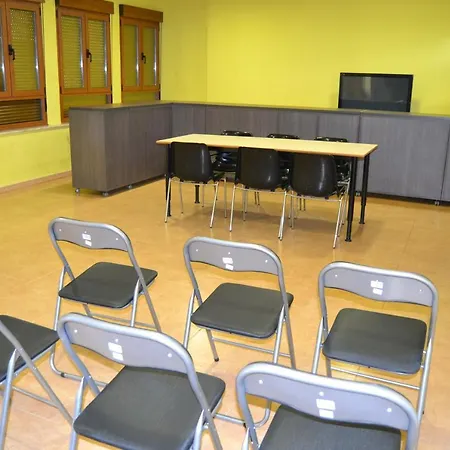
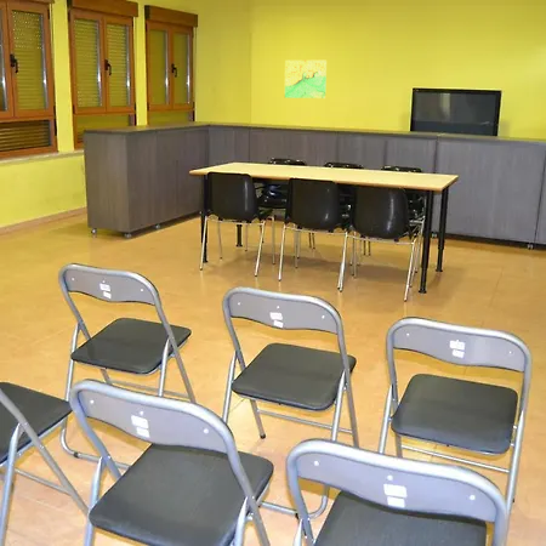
+ map (305, 79)
